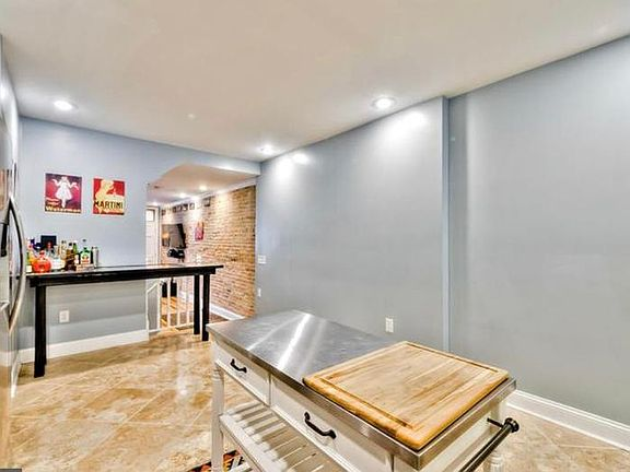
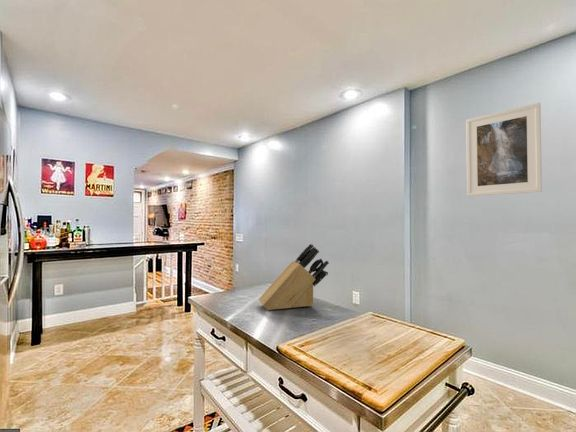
+ knife block (294, 274)
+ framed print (501, 153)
